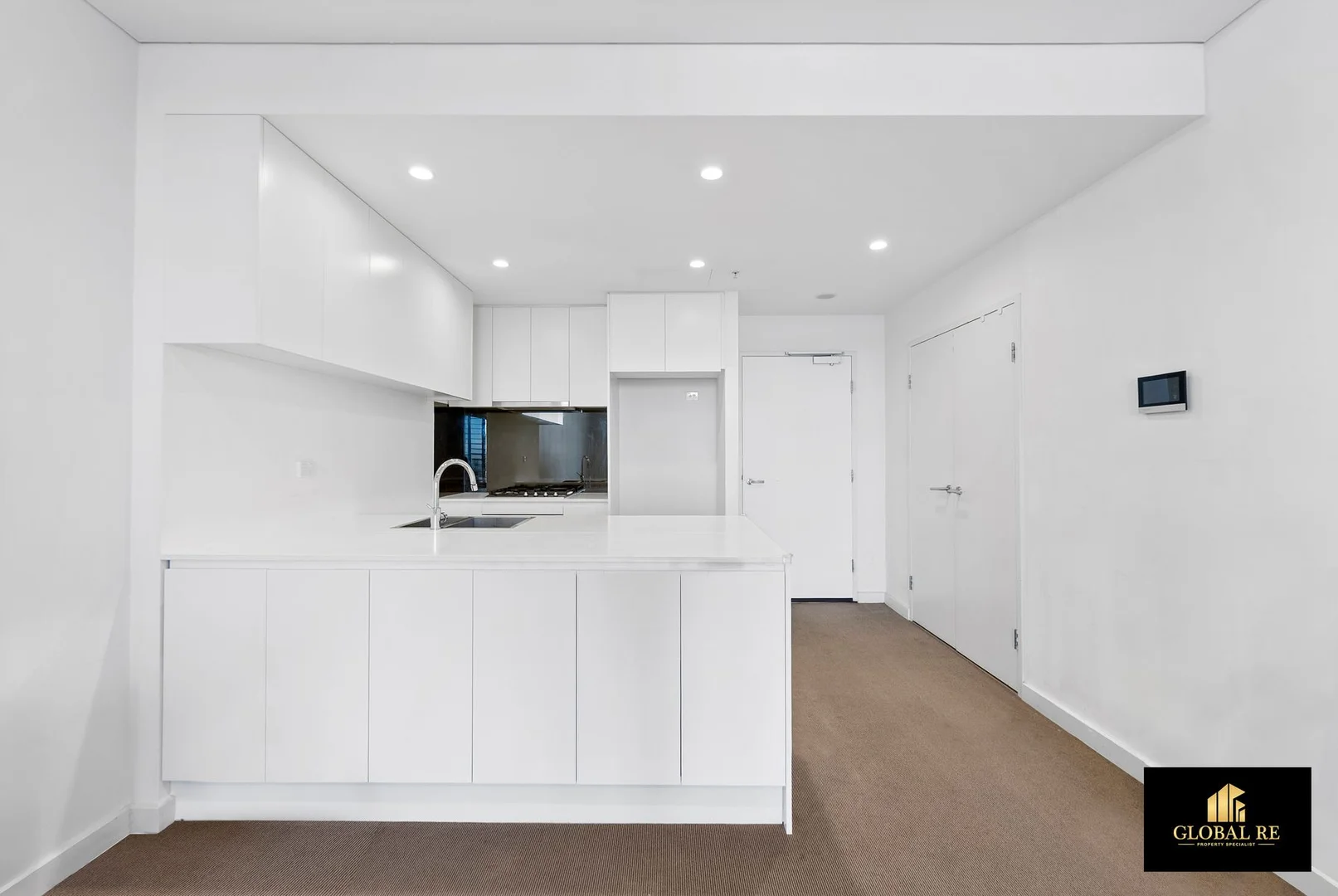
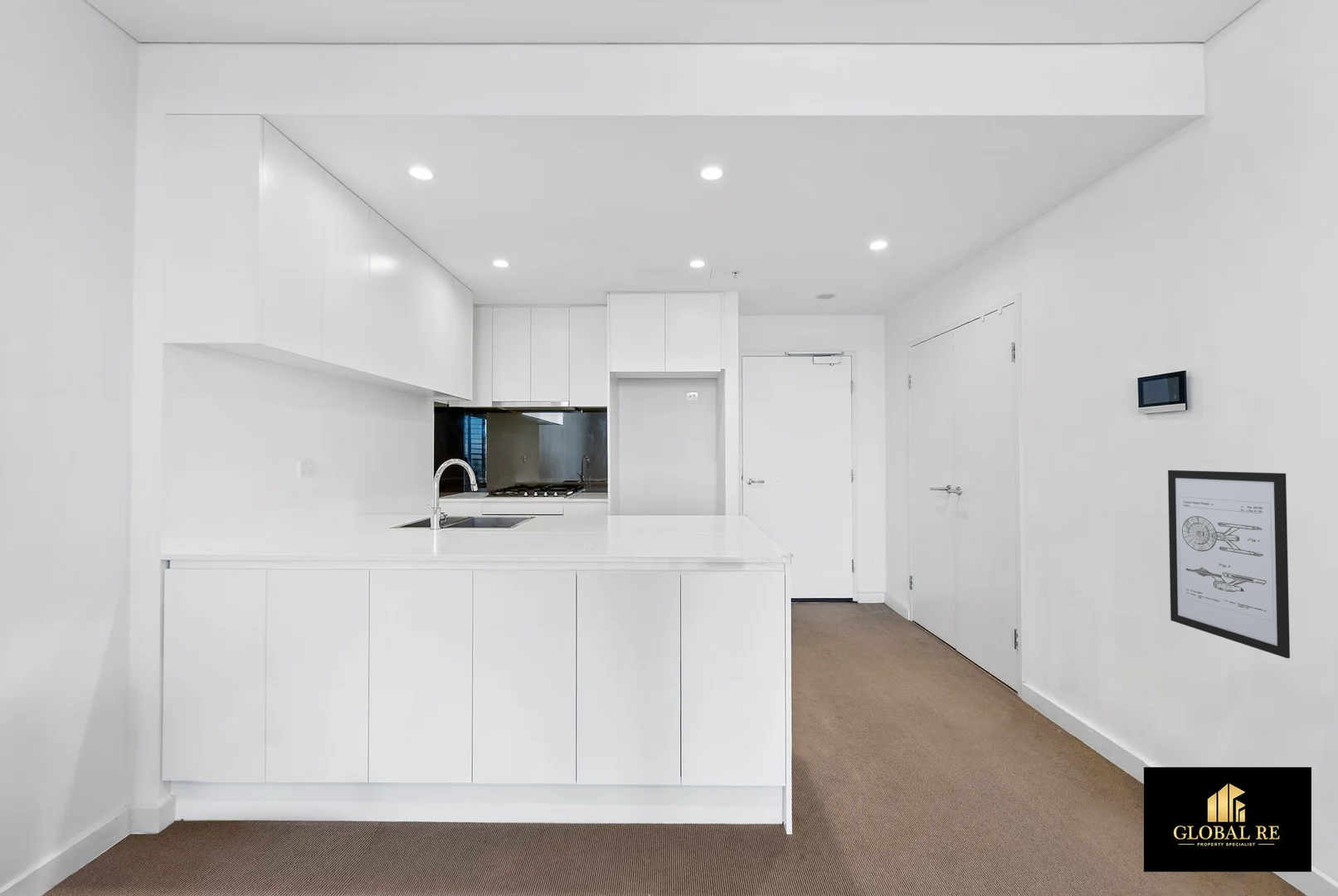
+ wall art (1222, 554)
